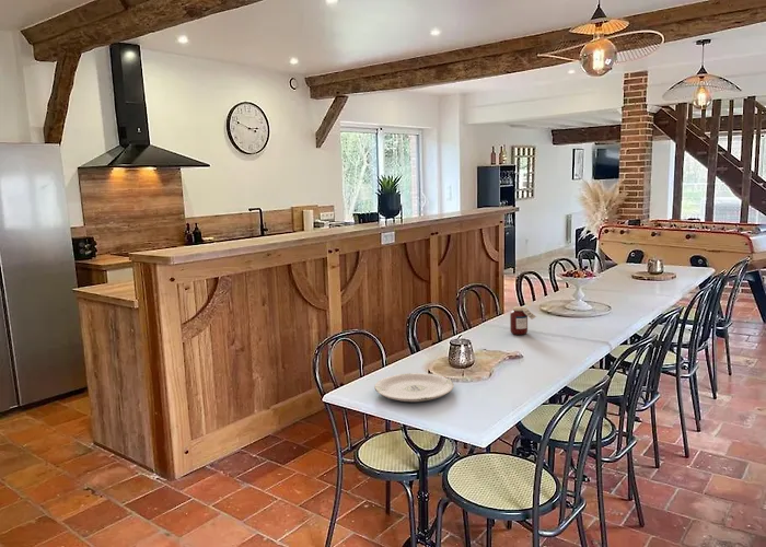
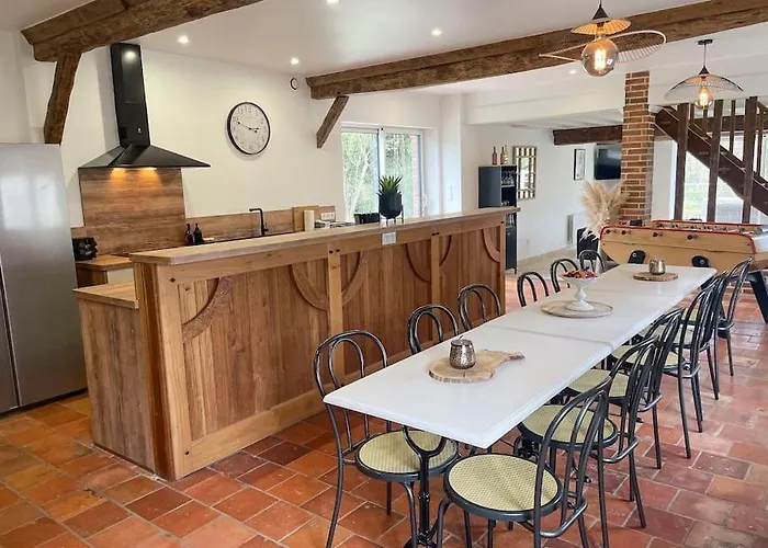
- jar (522, 321)
- plate (414, 388)
